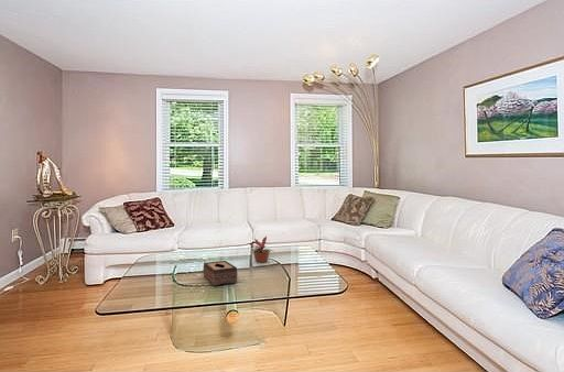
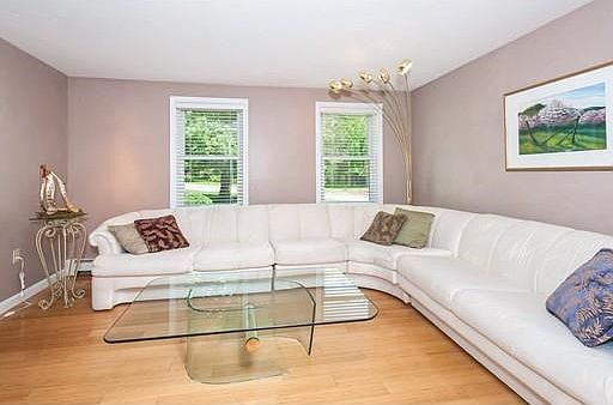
- potted plant (261, 248)
- tissue box (219, 272)
